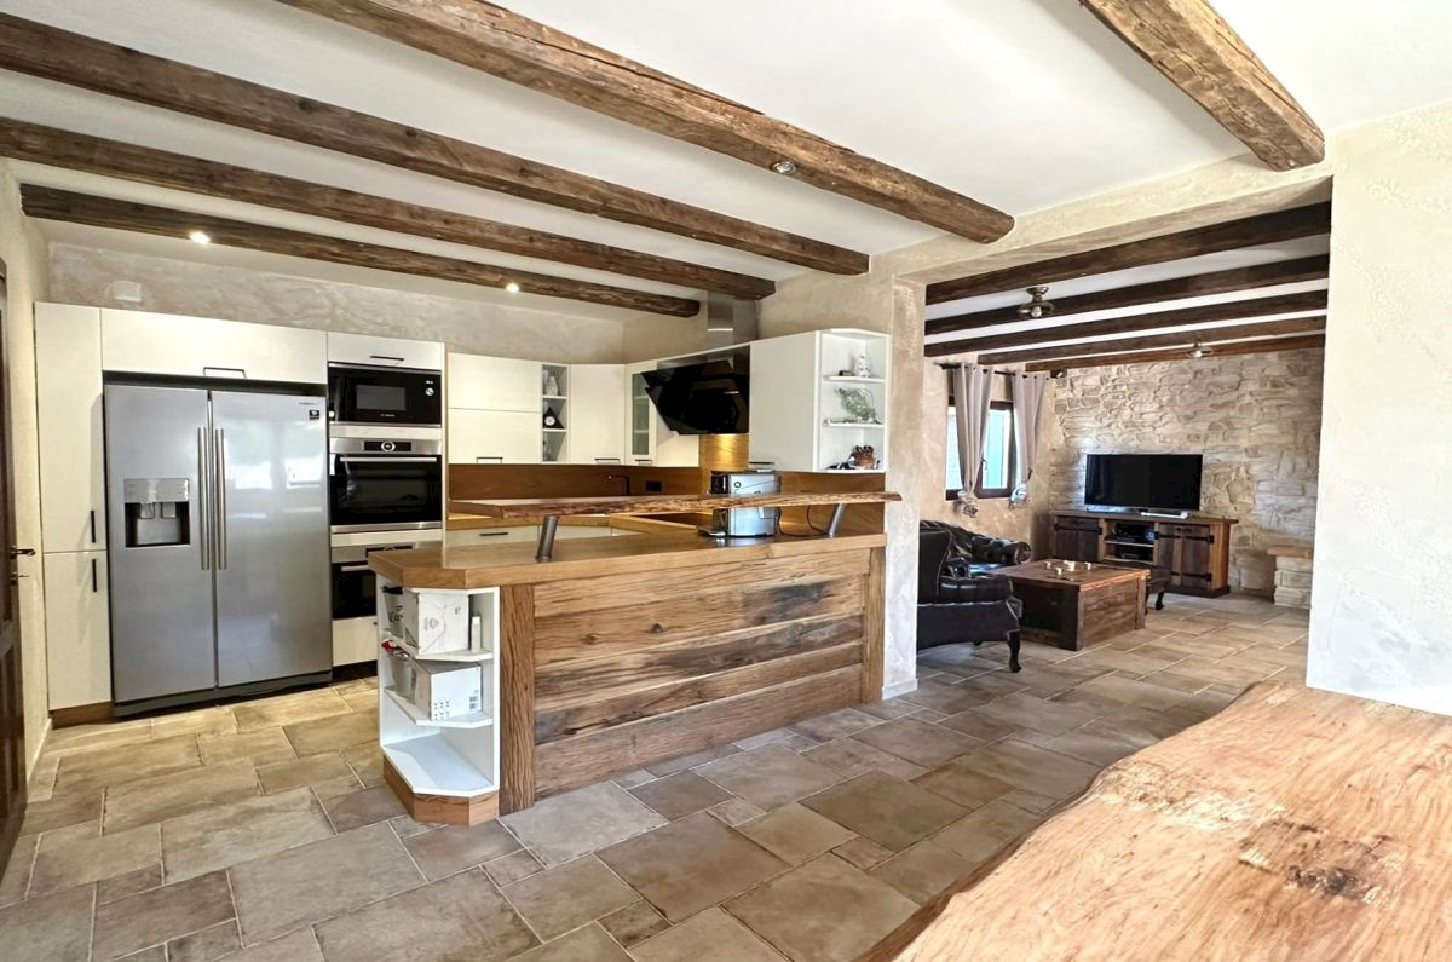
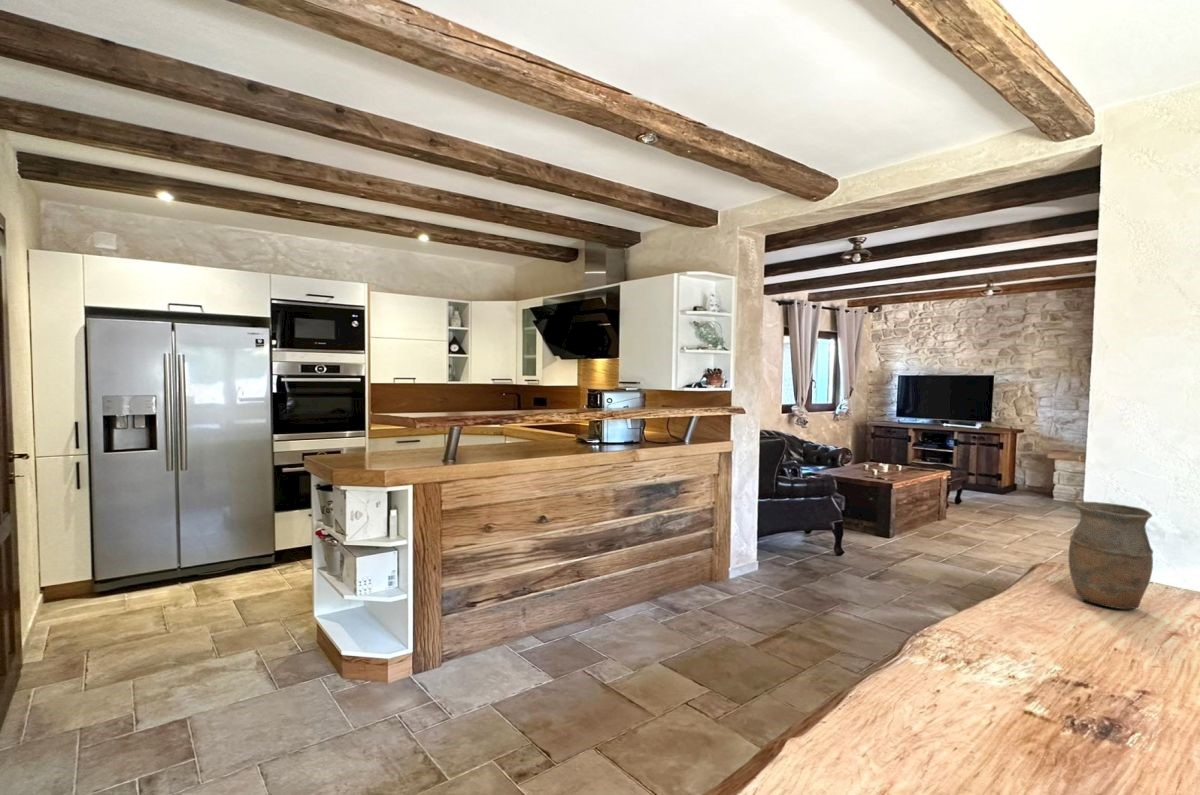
+ vase (1109, 555)
